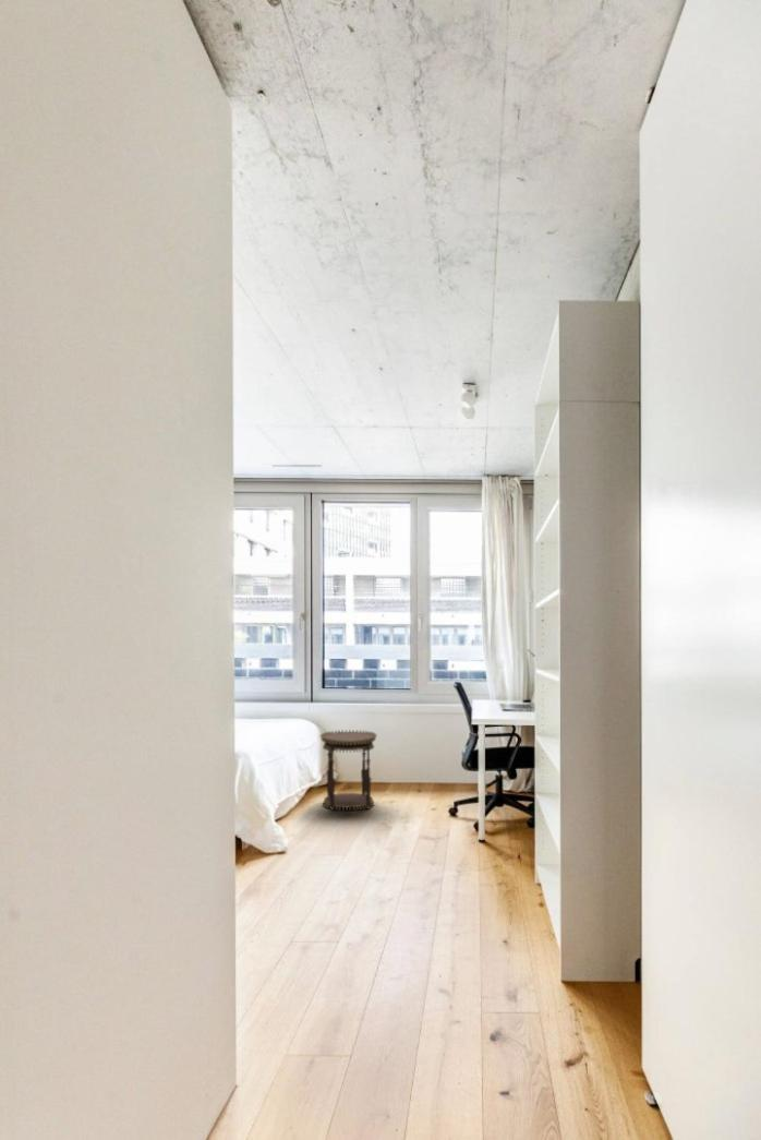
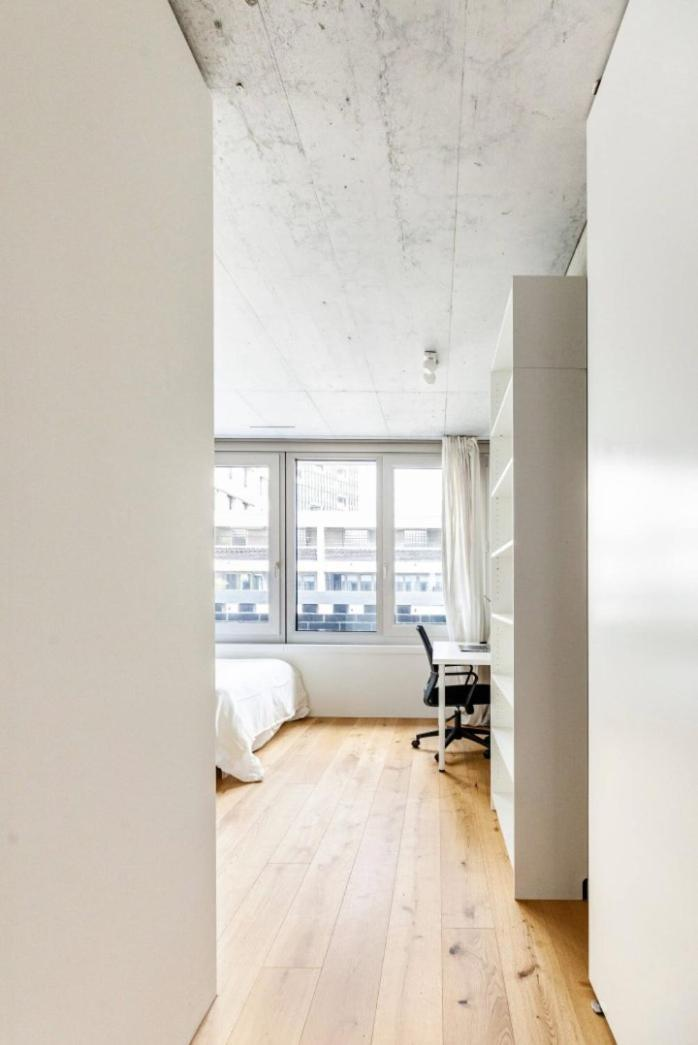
- side table (361, 770)
